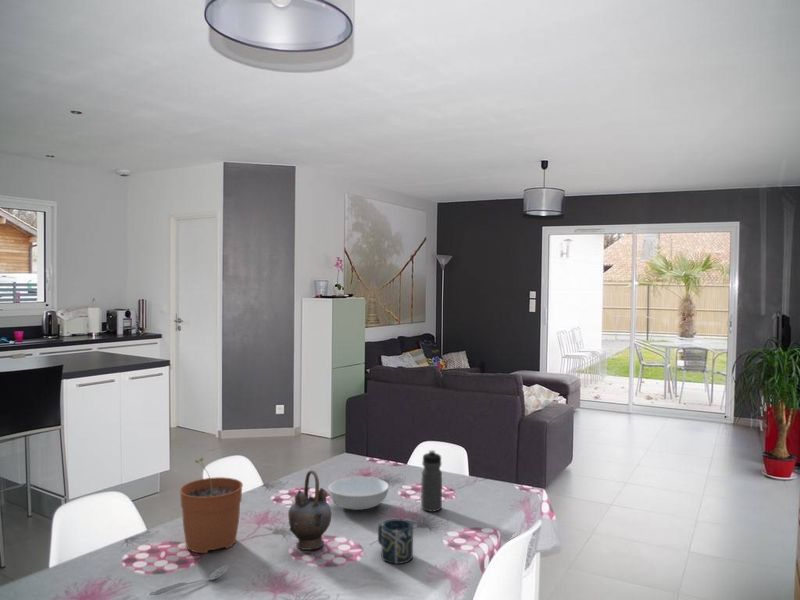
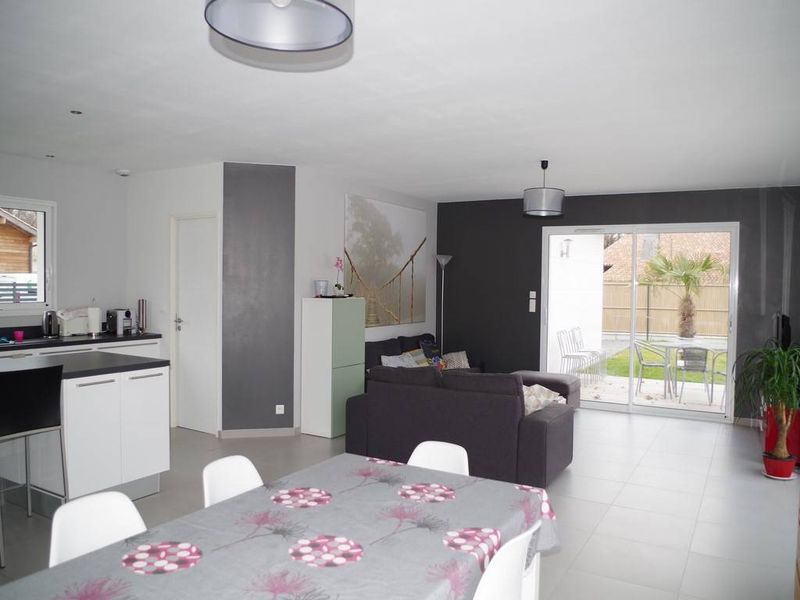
- water bottle (431, 479)
- teapot (311, 509)
- plant pot (211, 500)
- cup (393, 539)
- serving bowl (358, 495)
- spoon (190, 582)
